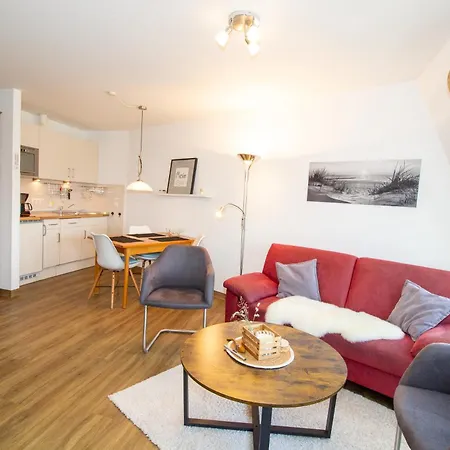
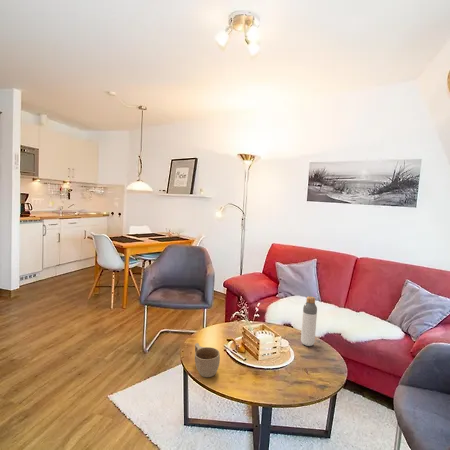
+ cup (205, 360)
+ bottle (309, 320)
